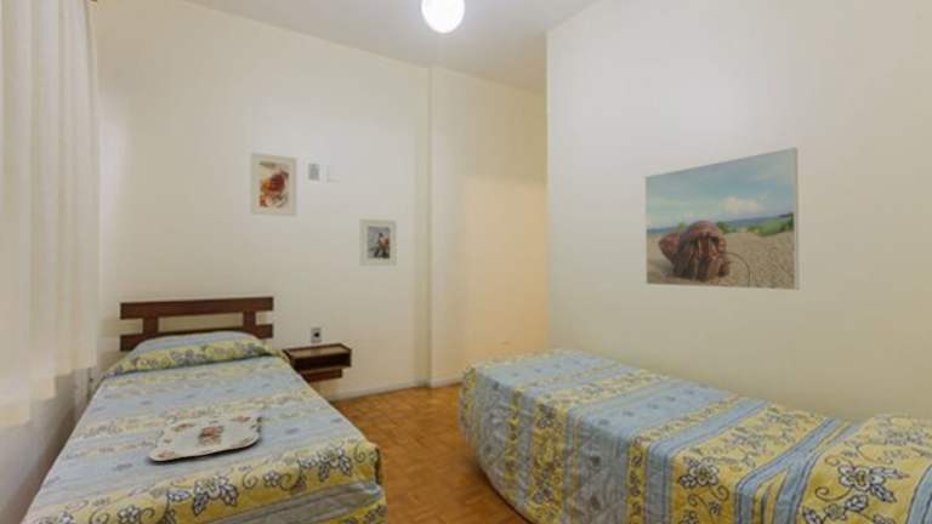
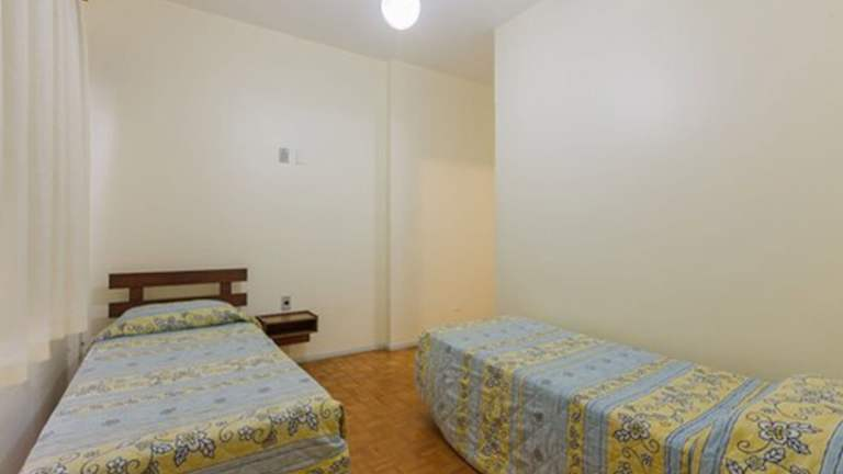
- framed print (711, 224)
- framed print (379, 243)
- serving tray (210, 433)
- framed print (274, 184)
